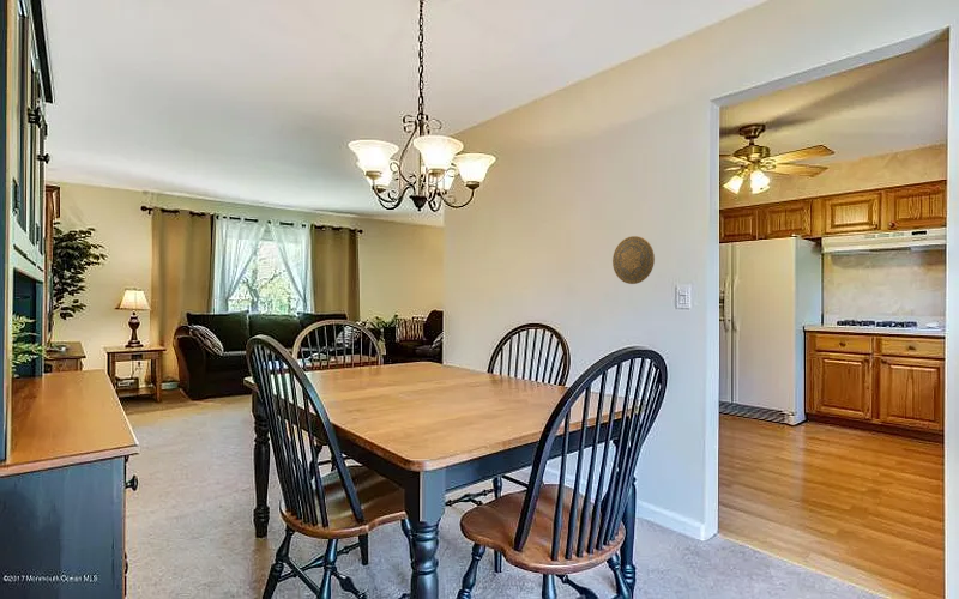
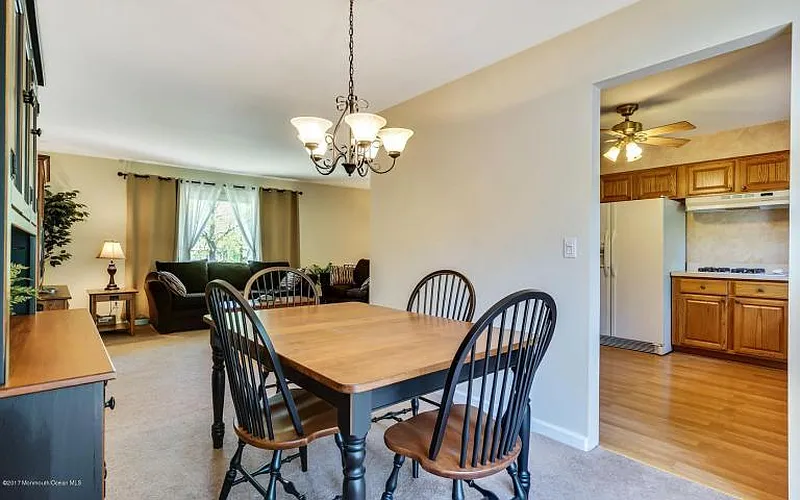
- decorative plate (631, 260)
